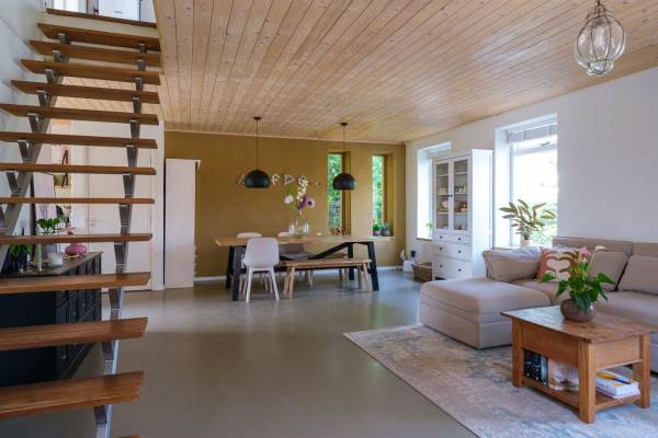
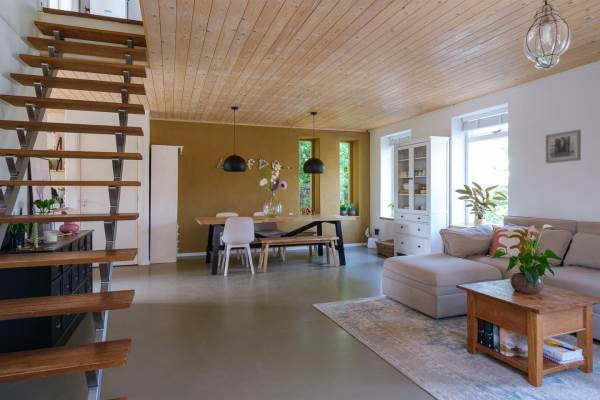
+ wall art (562, 147)
